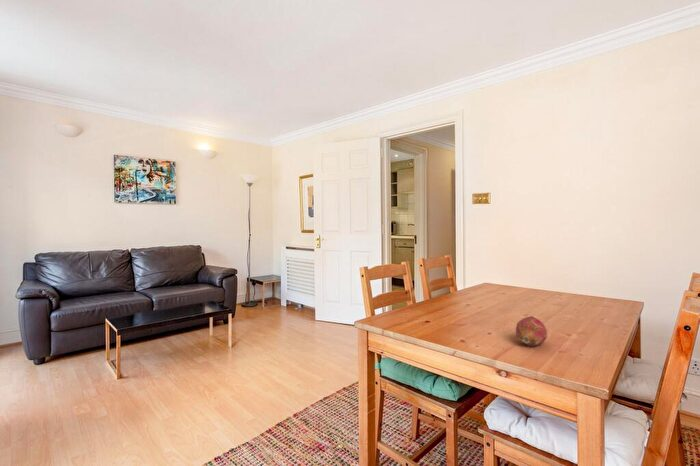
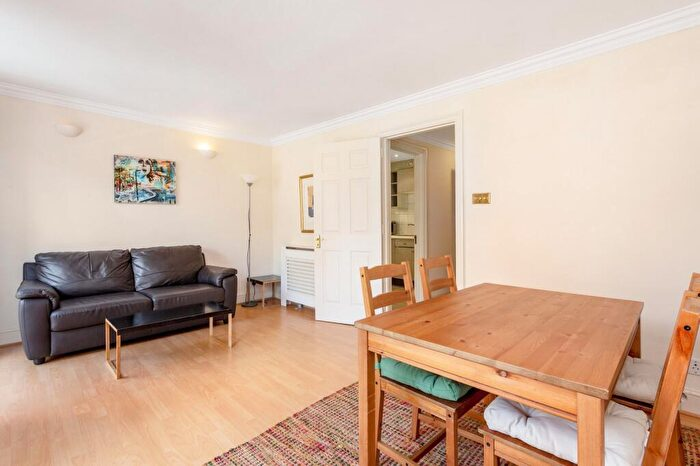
- fruit (532, 330)
